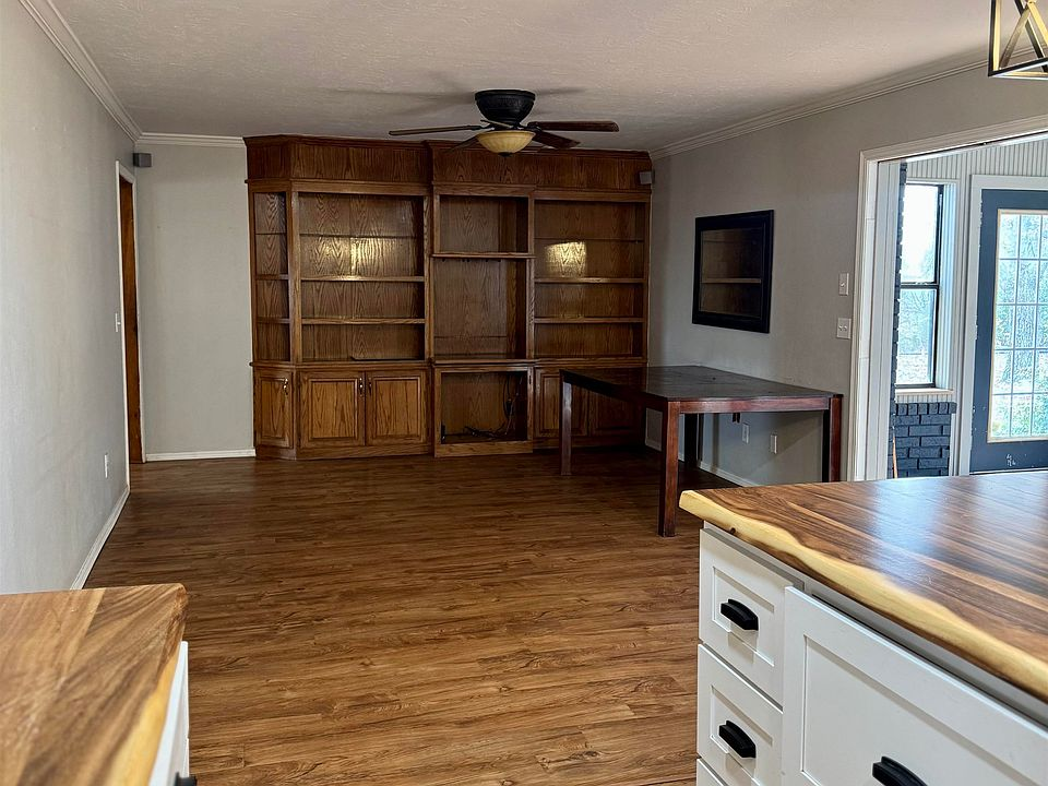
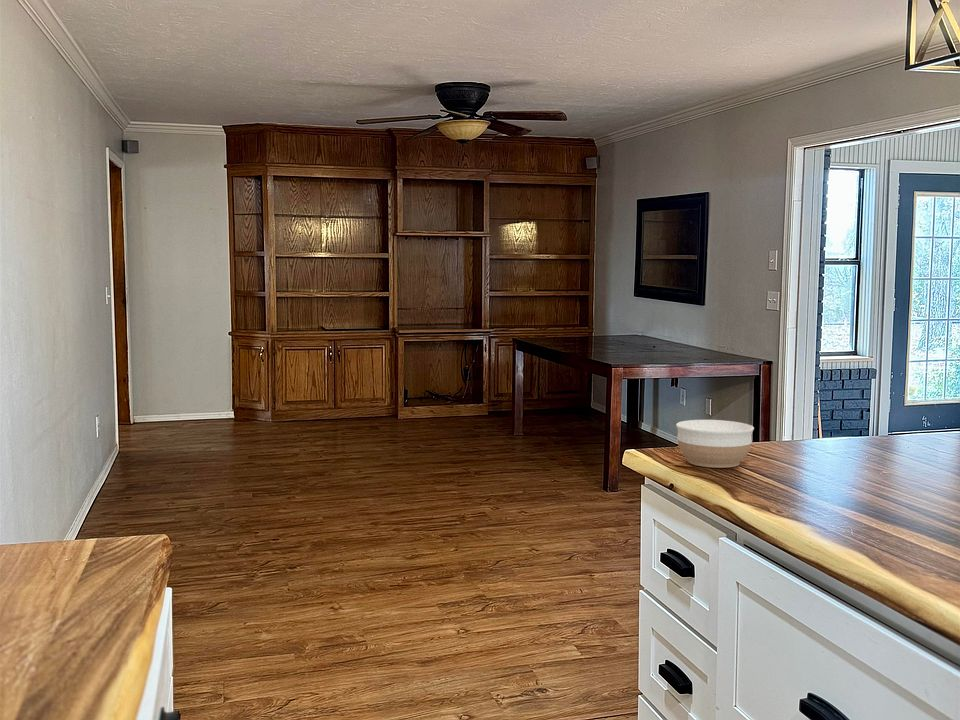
+ bowl (714, 443)
